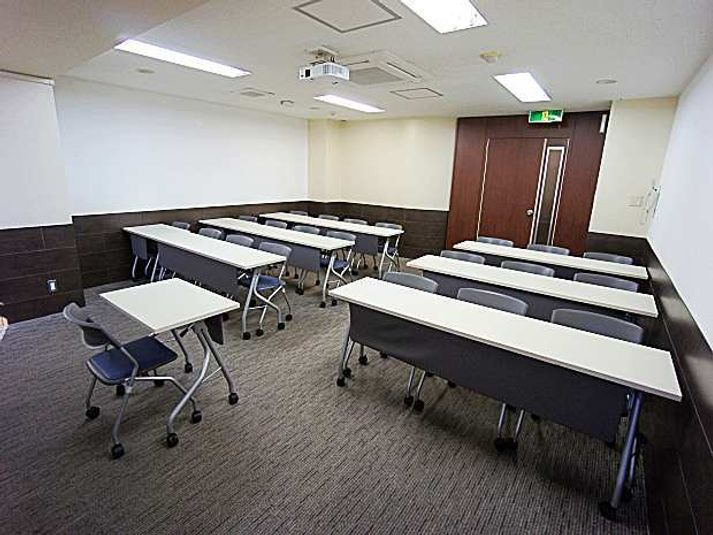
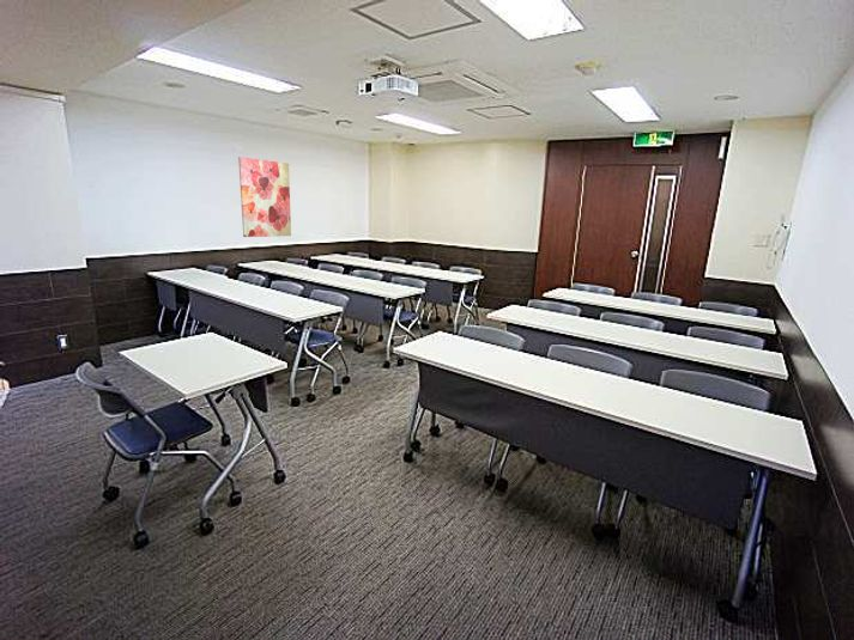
+ wall art (266, 199)
